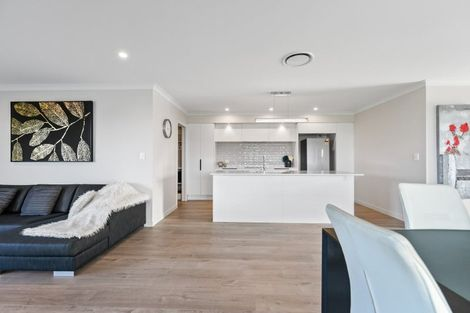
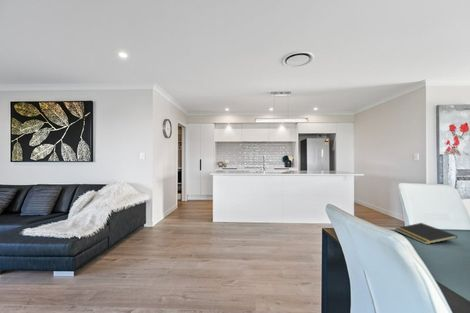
+ notepad (423, 232)
